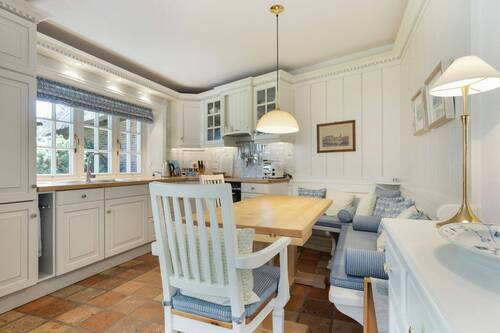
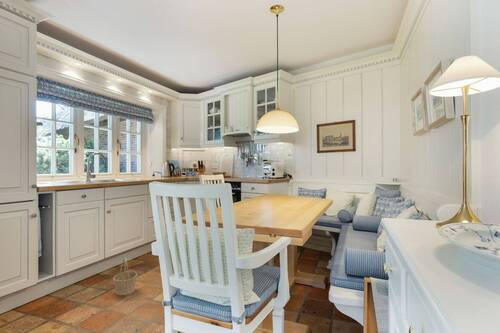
+ basket (125, 274)
